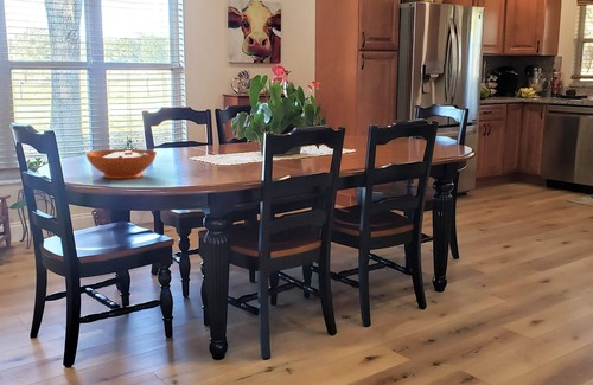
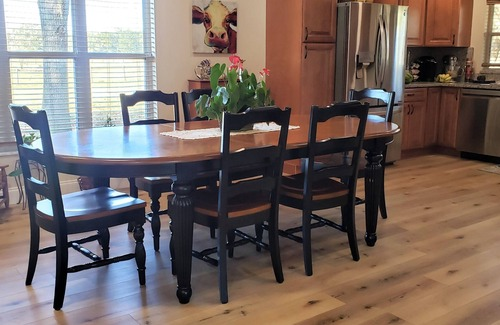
- decorative bowl (122, 163)
